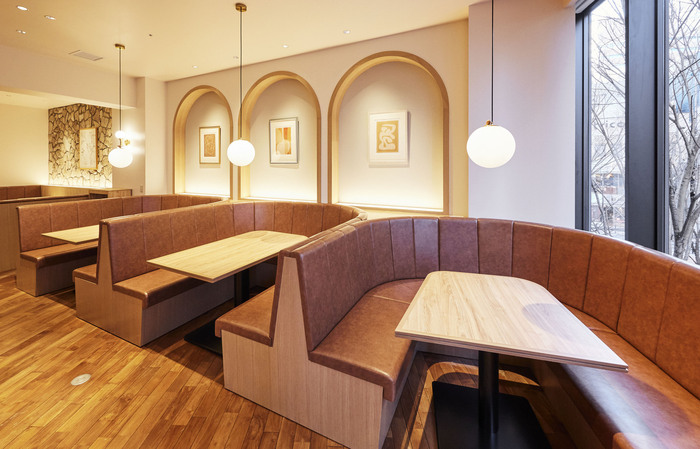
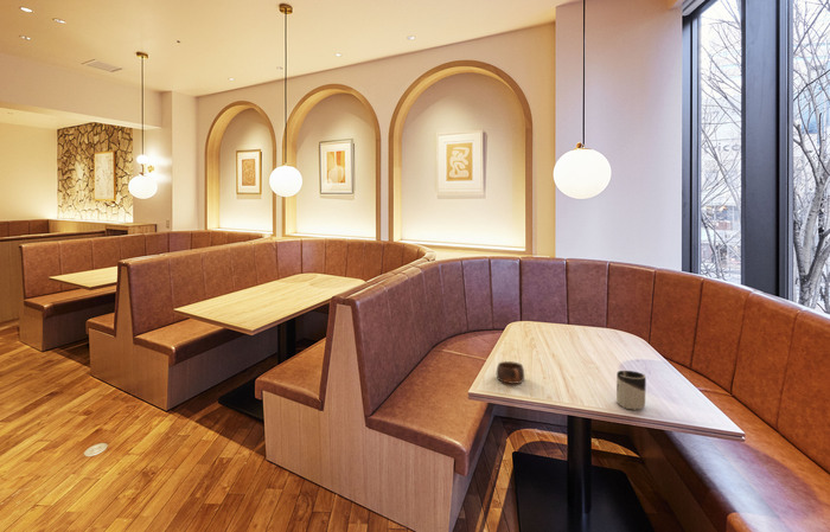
+ cup (510, 373)
+ cup (628, 387)
